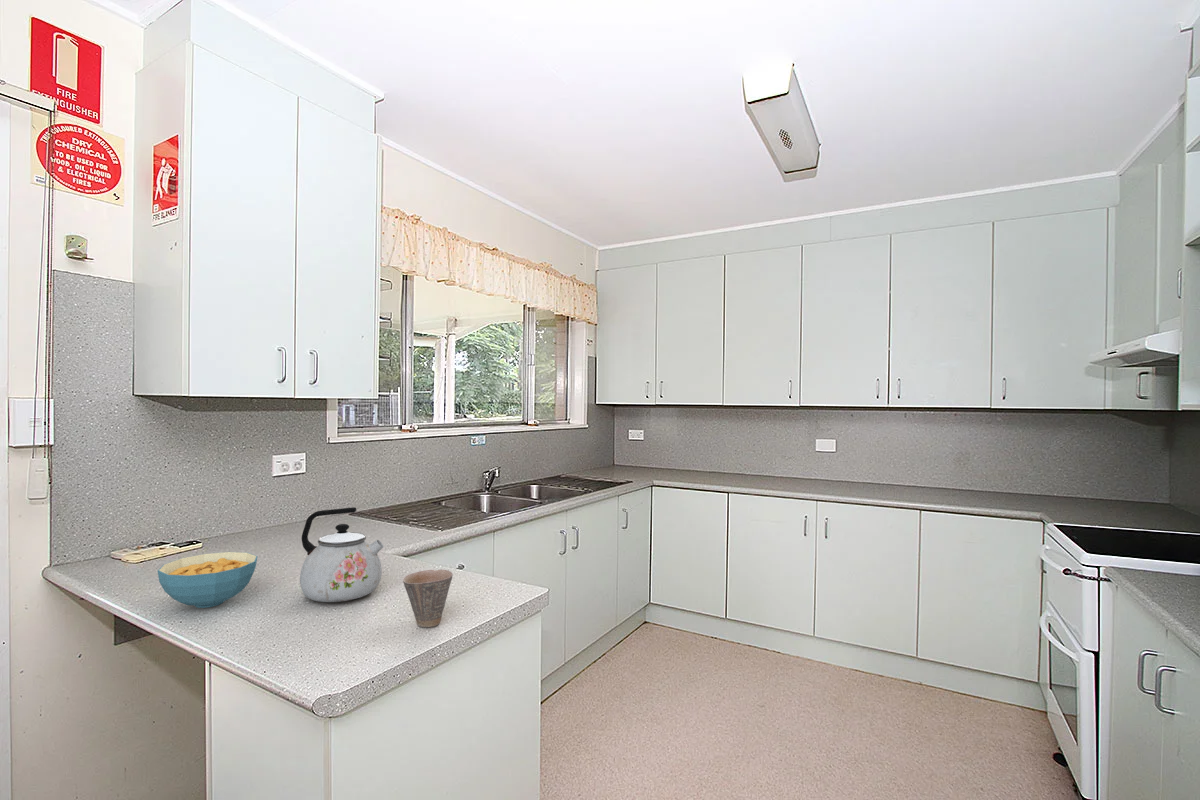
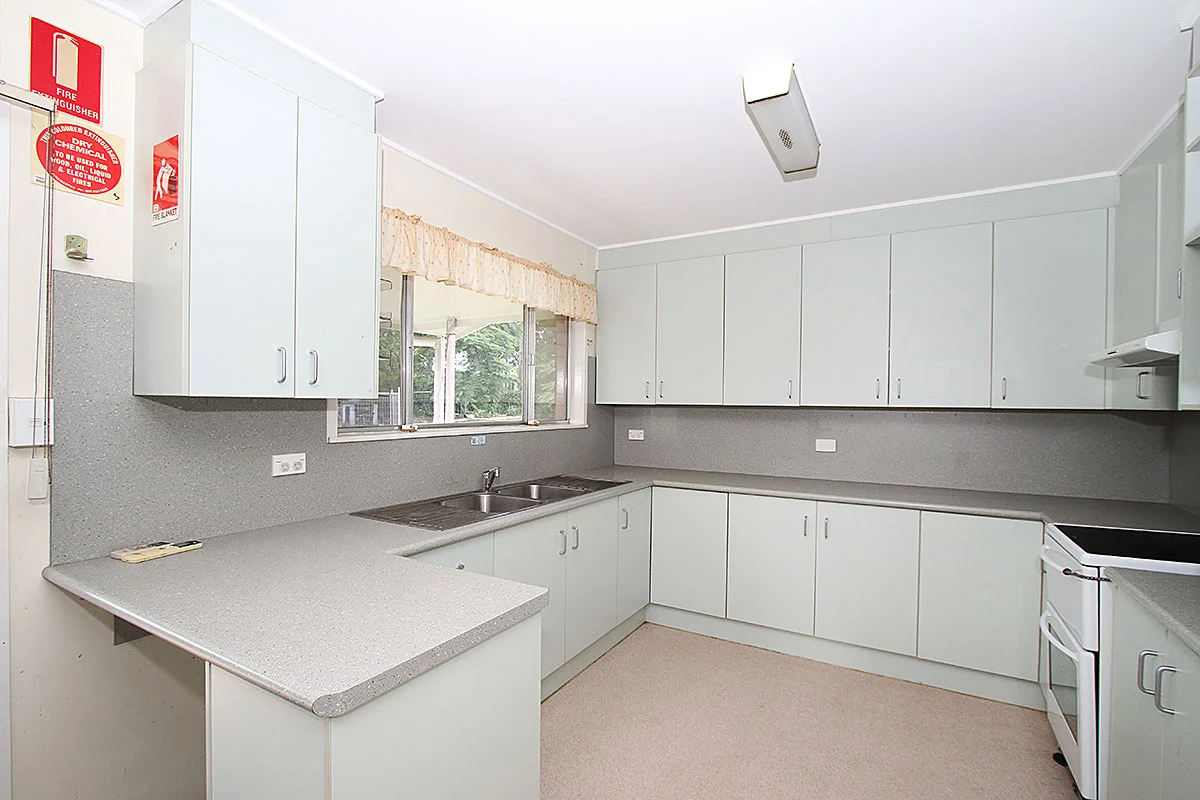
- kettle (343, 551)
- cereal bowl (209, 583)
- cup (427, 599)
